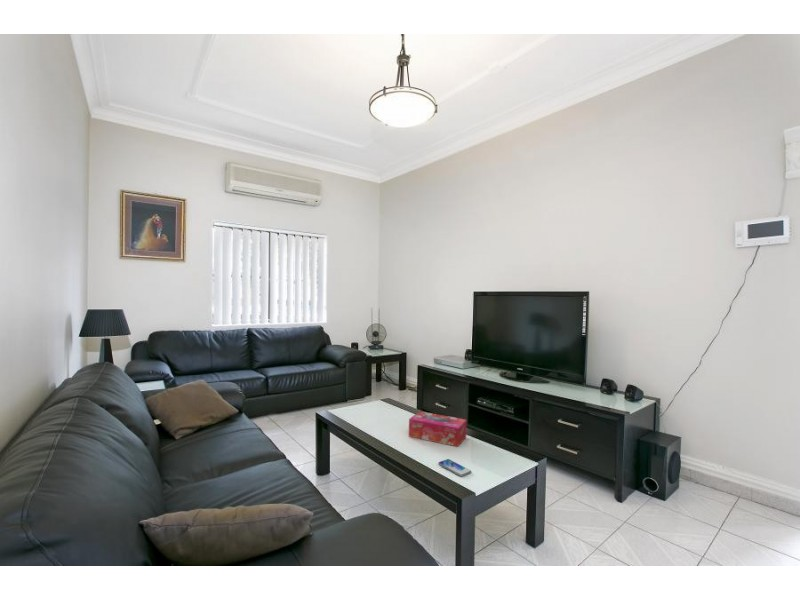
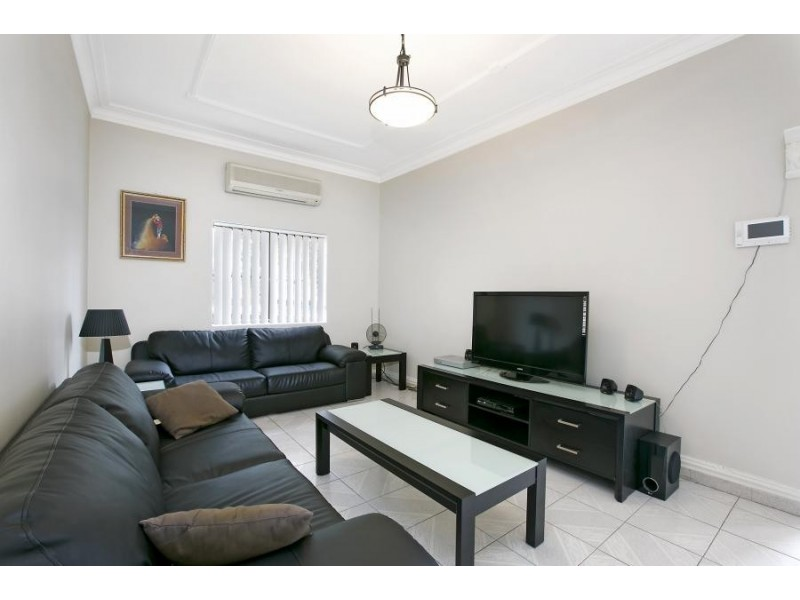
- tissue box (437, 427)
- smartphone (454, 467)
